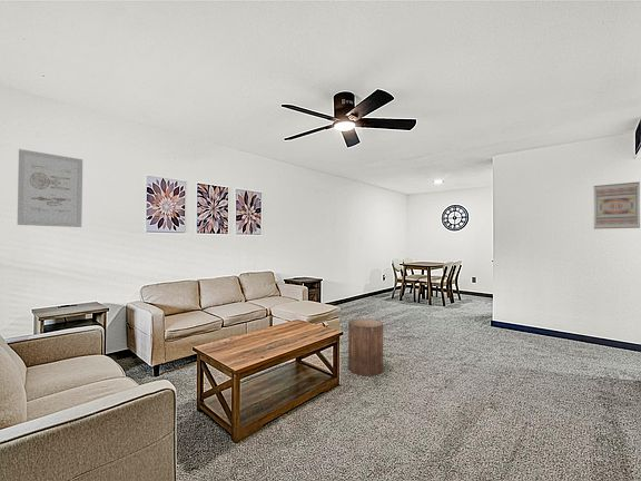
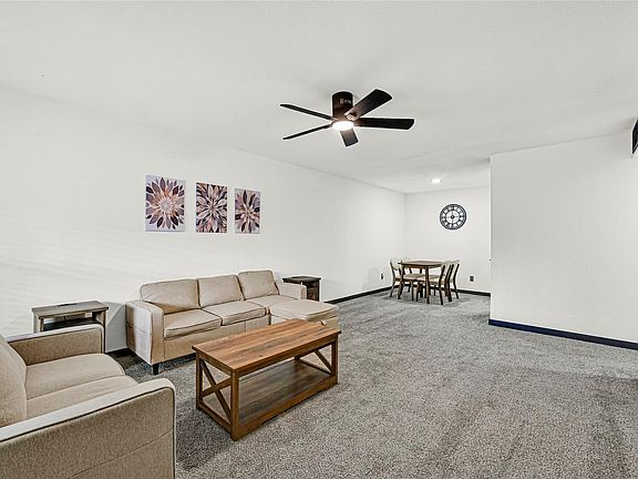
- stool (365, 345)
- wall art (51, 189)
- wall art (615, 206)
